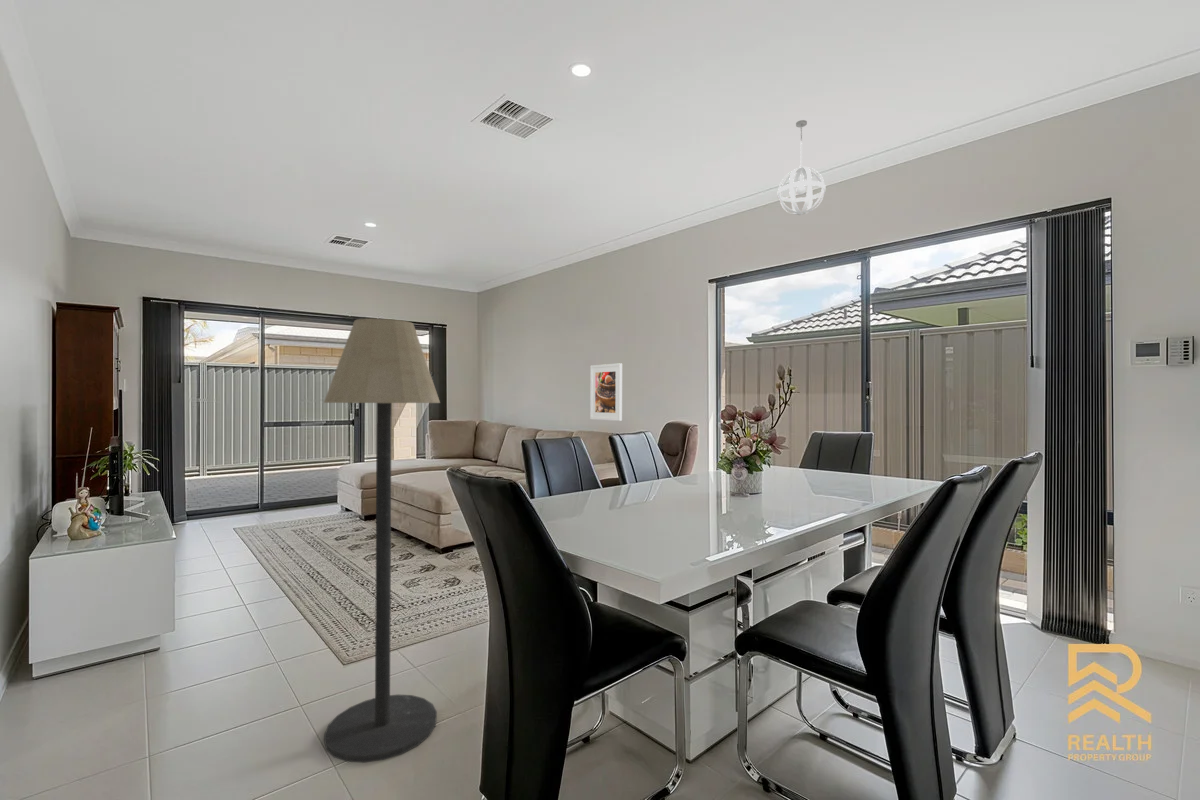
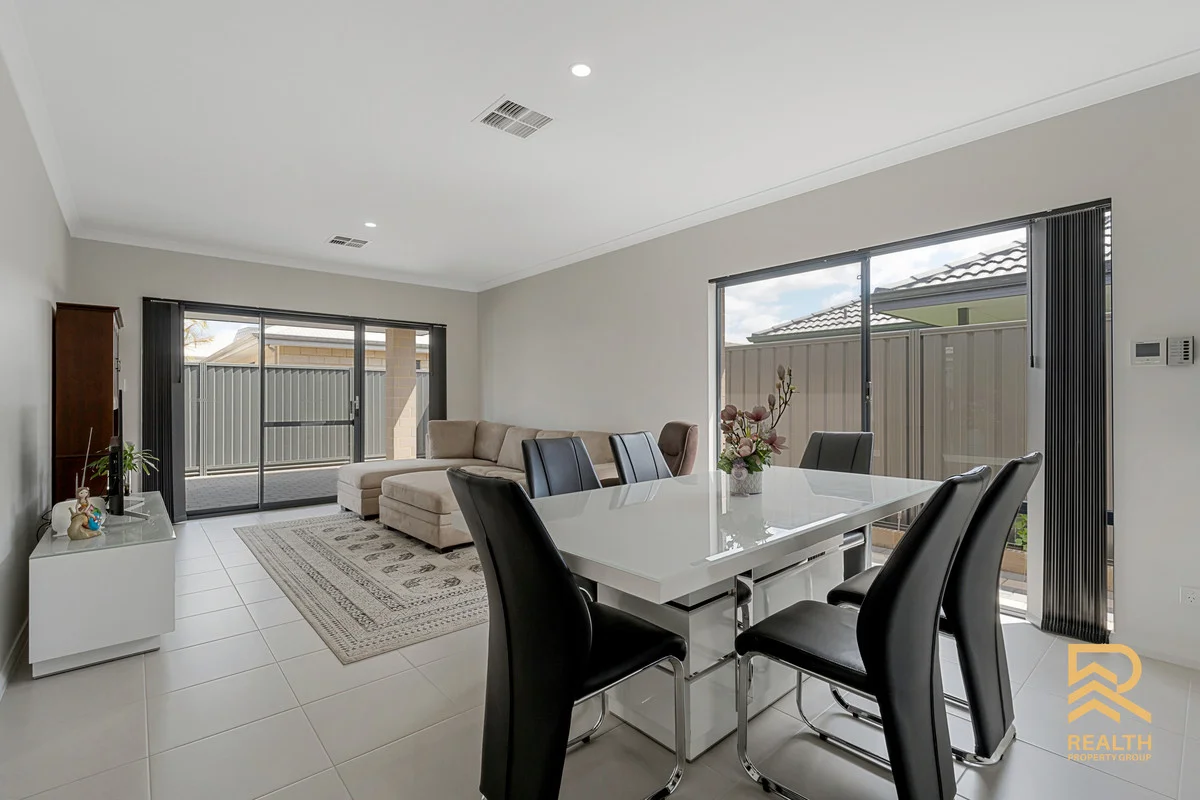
- floor lamp (383, 525)
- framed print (605, 392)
- pendant light (801, 168)
